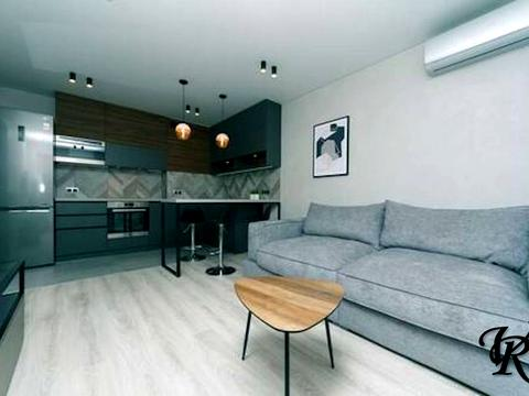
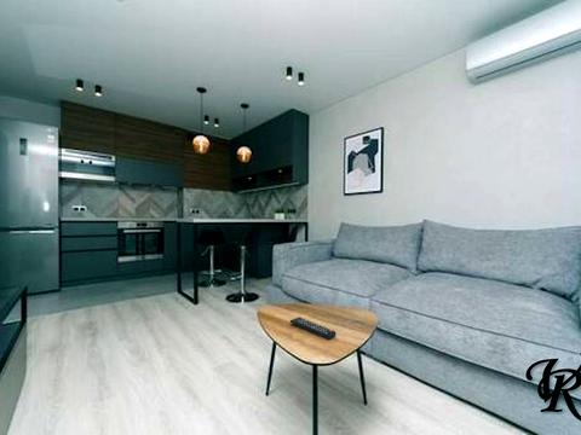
+ remote control (311, 326)
